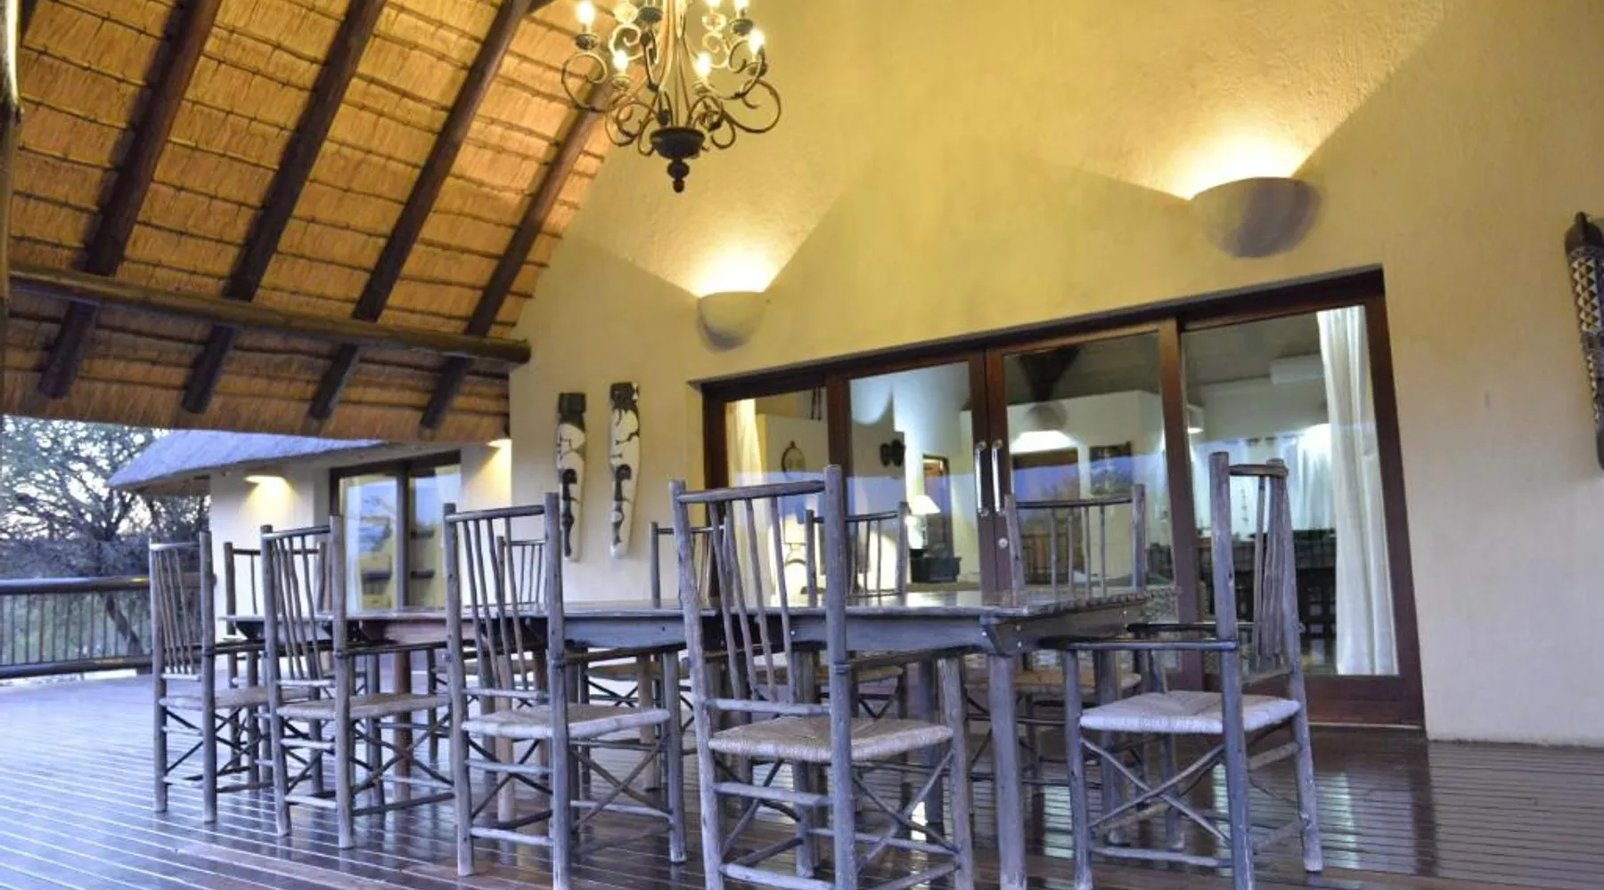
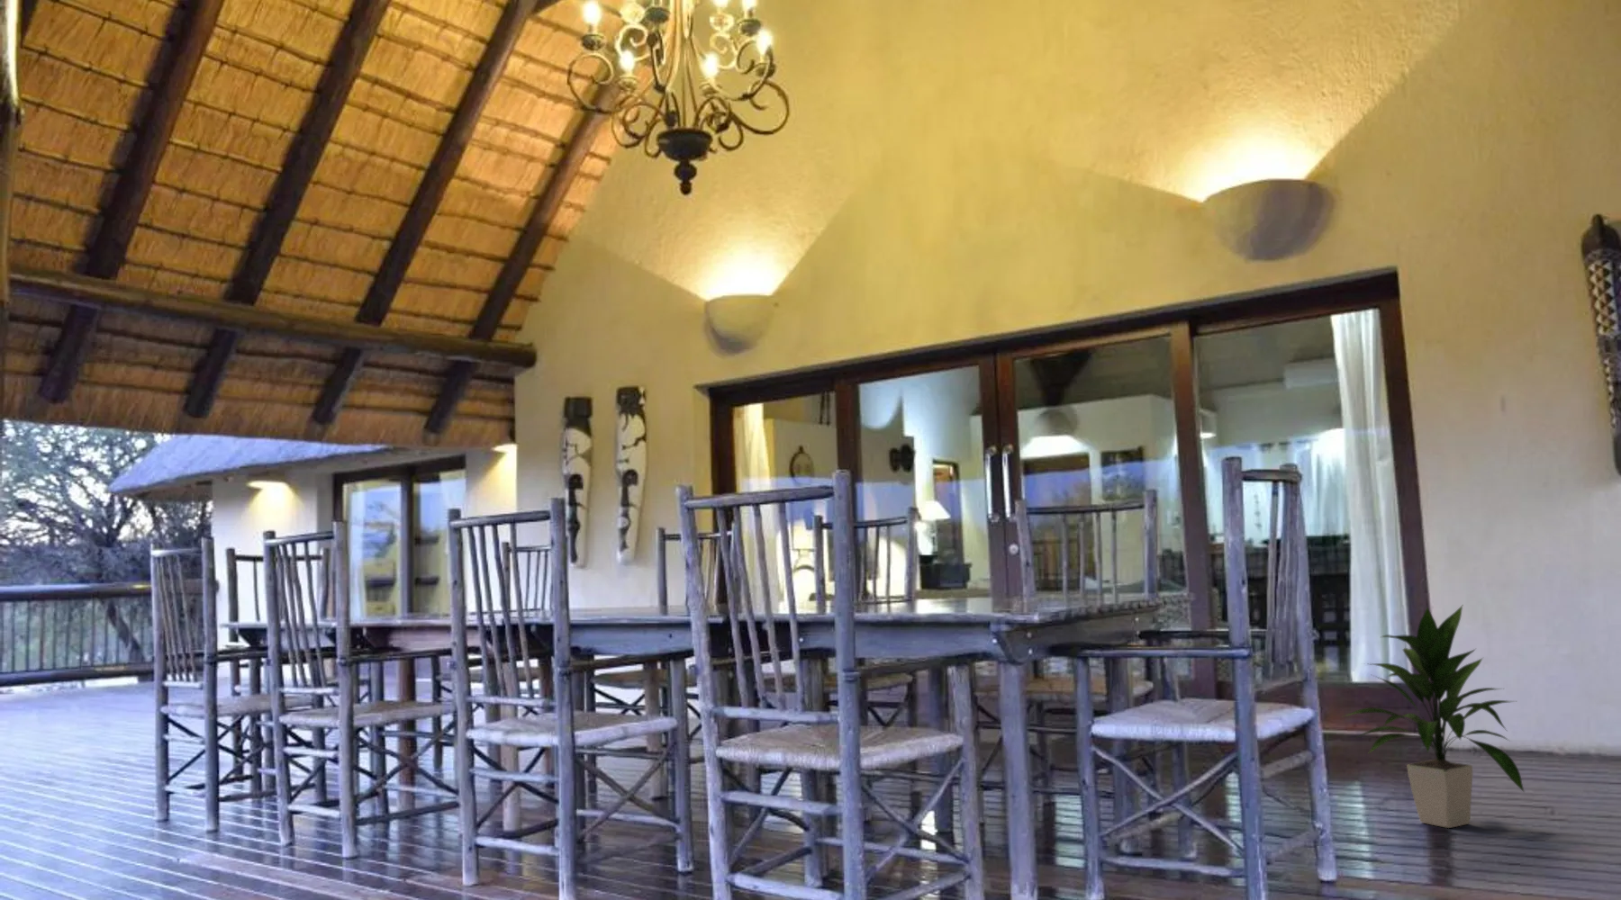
+ indoor plant (1438, 715)
